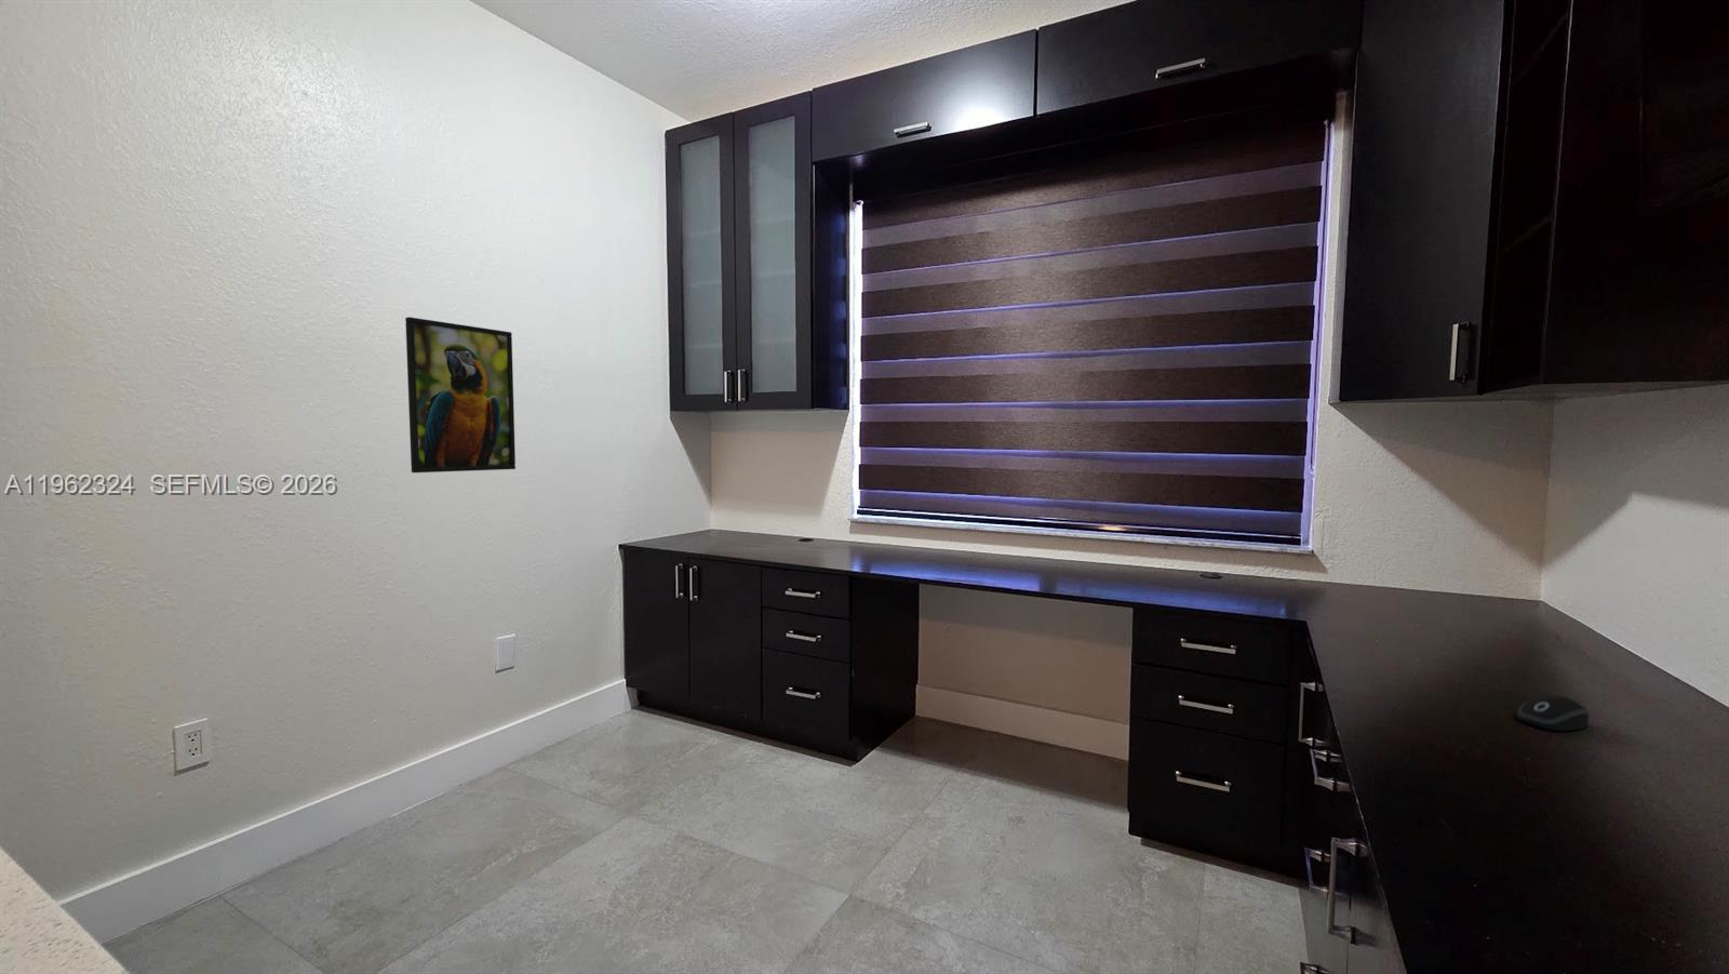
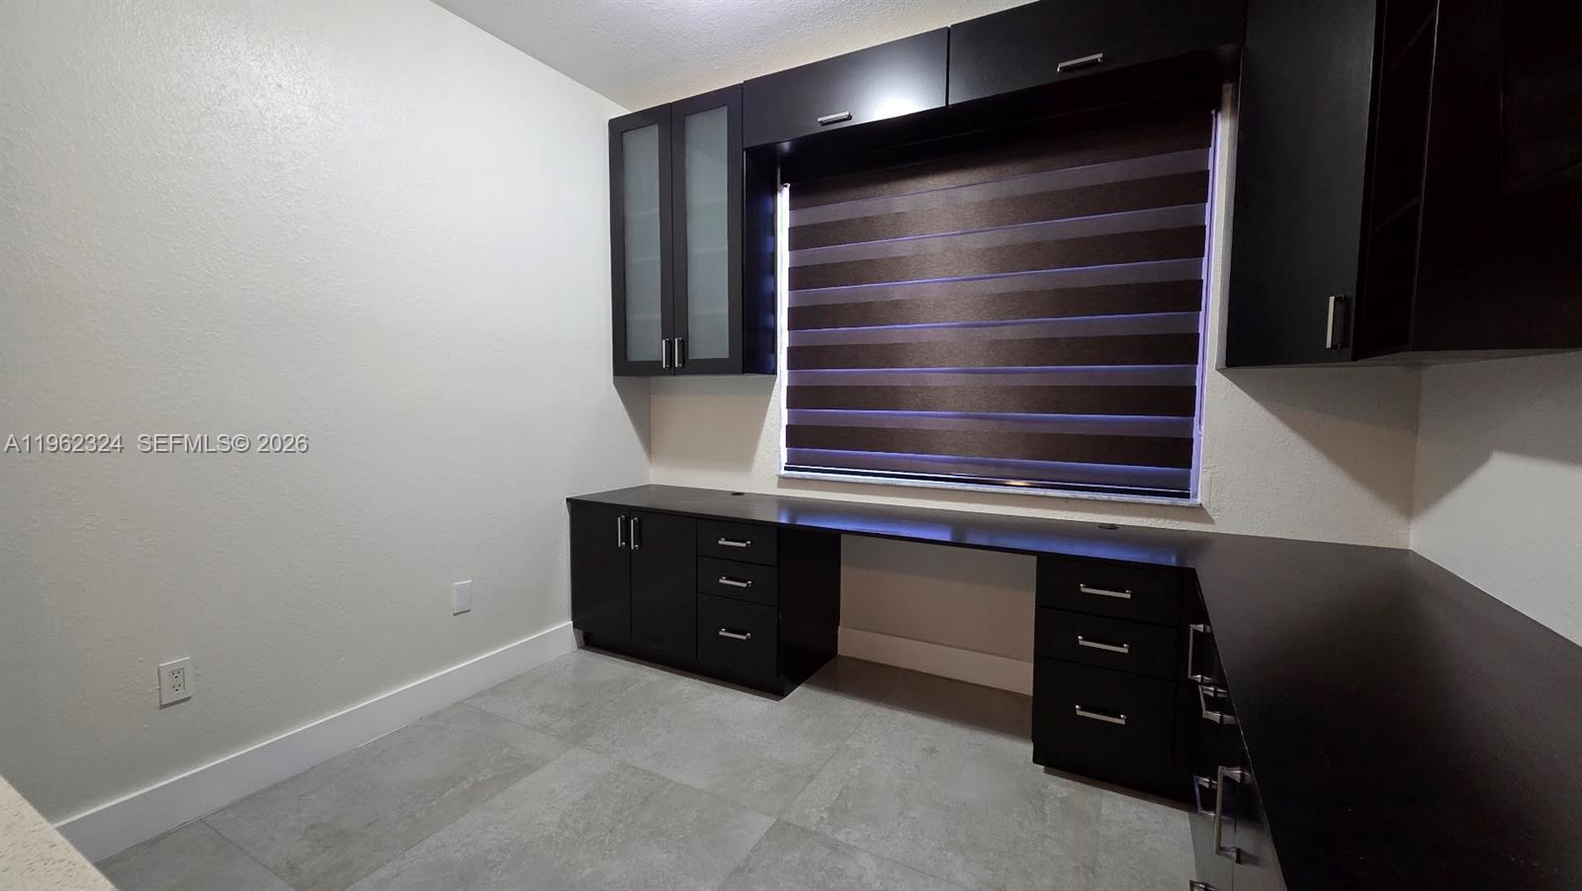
- computer mouse (1554, 709)
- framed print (463, 398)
